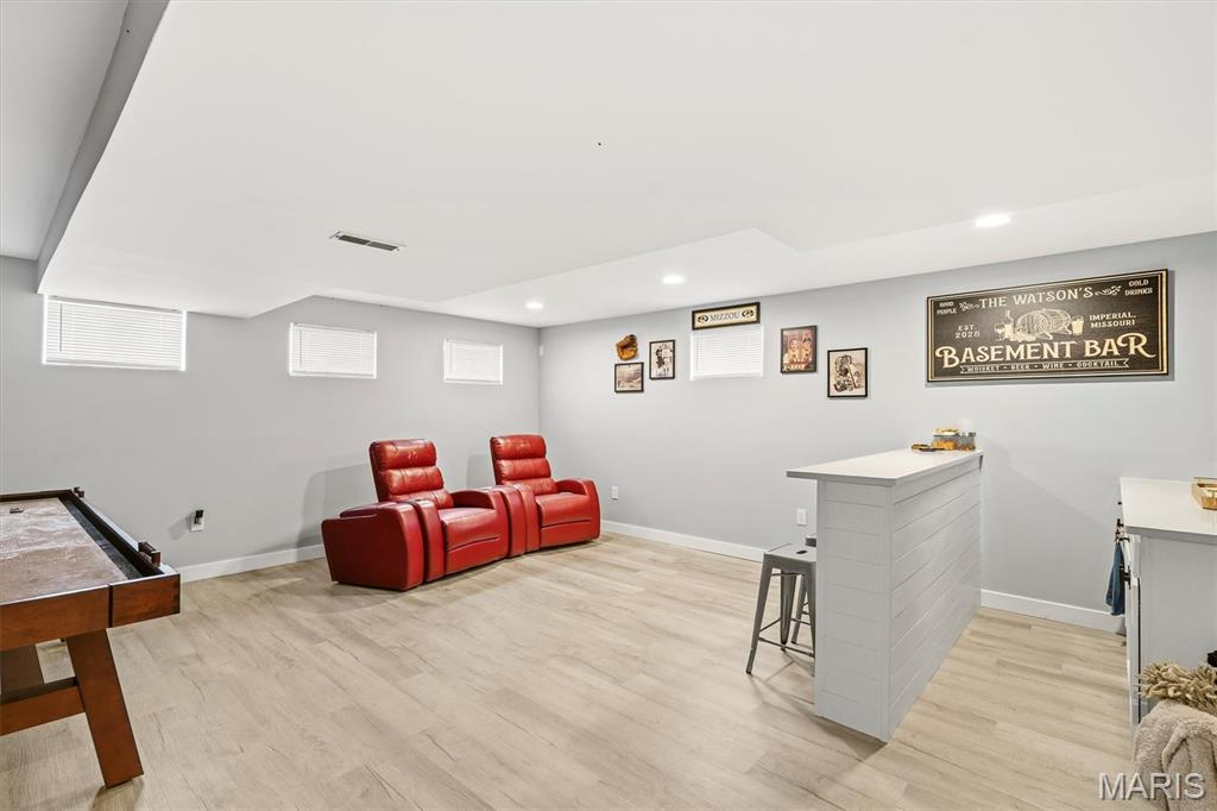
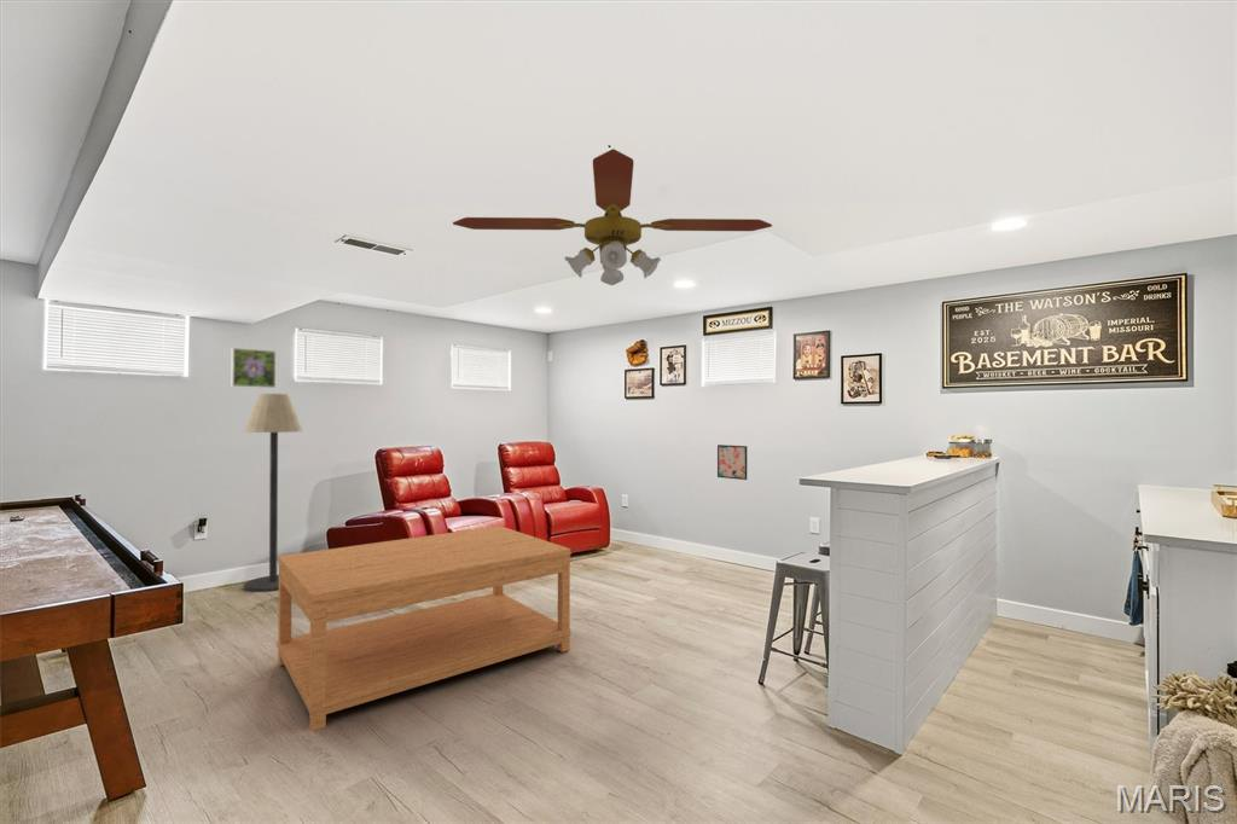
+ floor lamp (273, 488)
+ coffee table (428, 608)
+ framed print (254, 367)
+ ceiling fan (612, 234)
+ wall art (731, 462)
